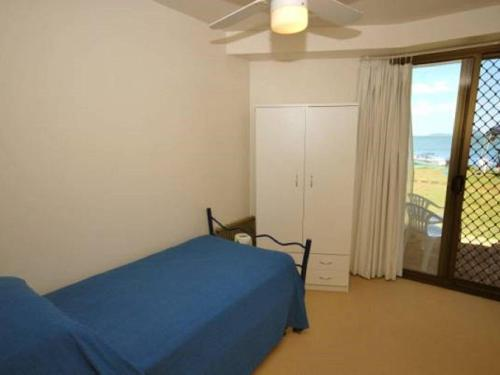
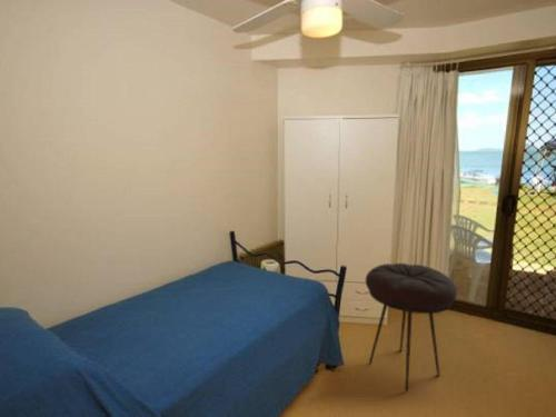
+ stool (407, 320)
